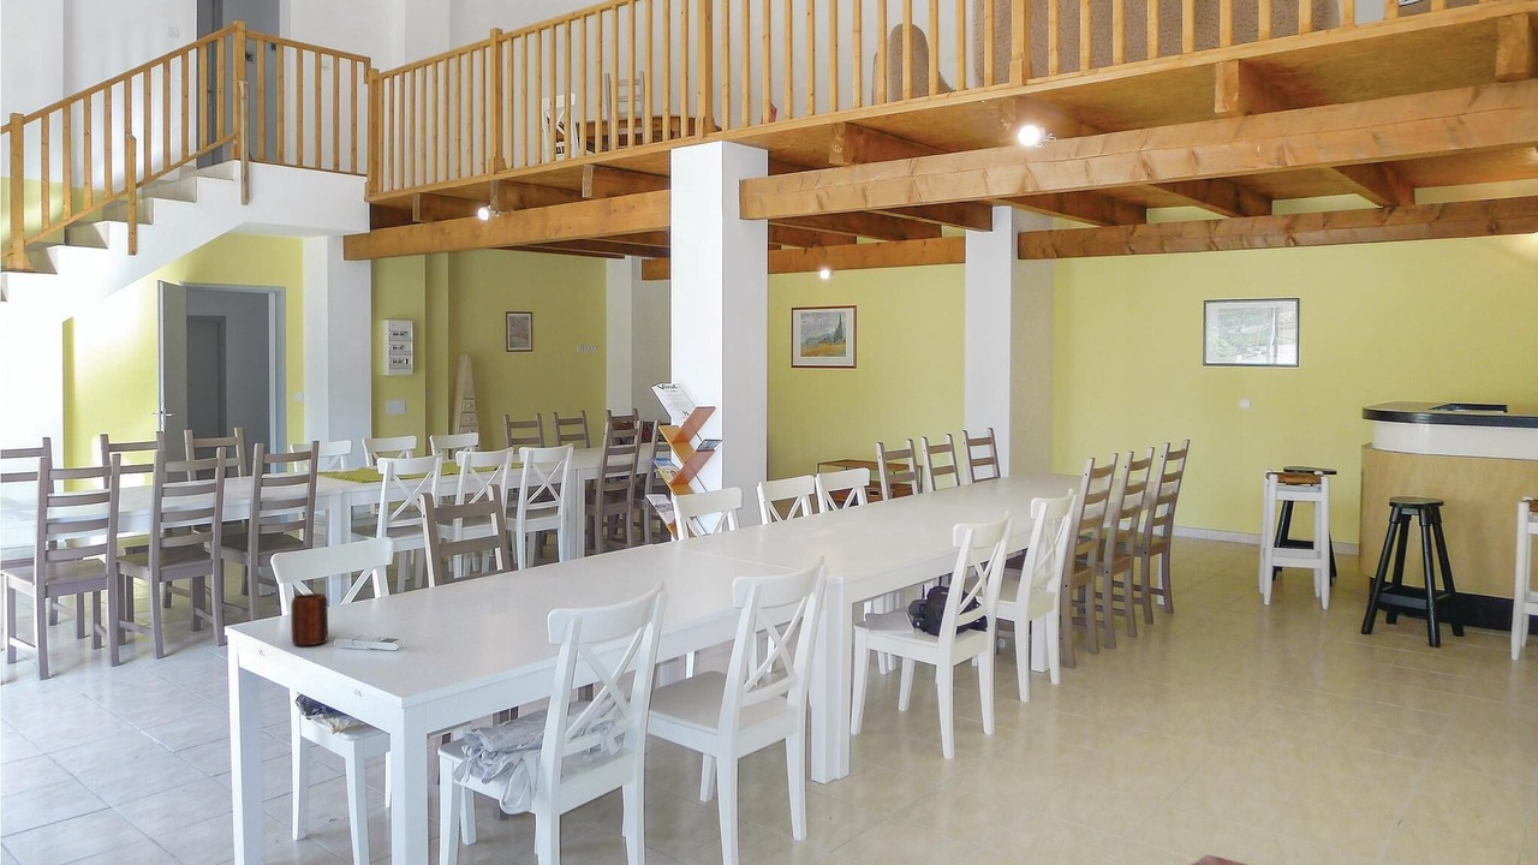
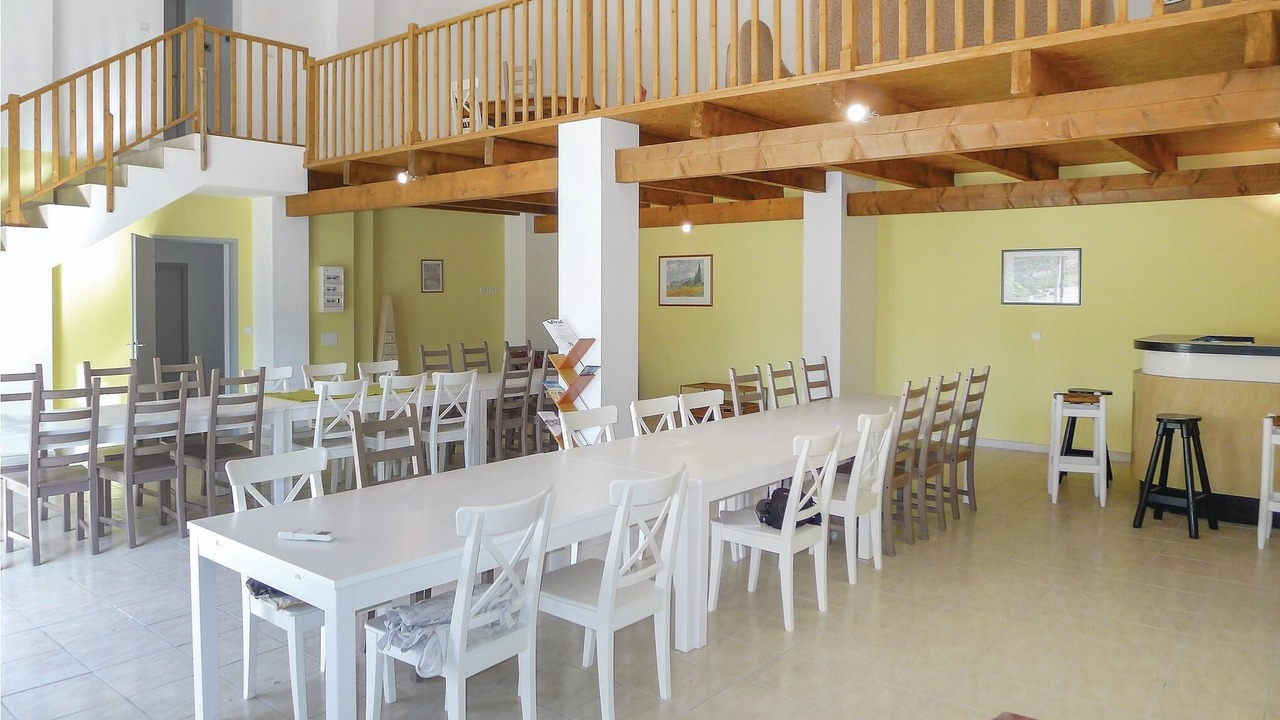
- mug (311, 618)
